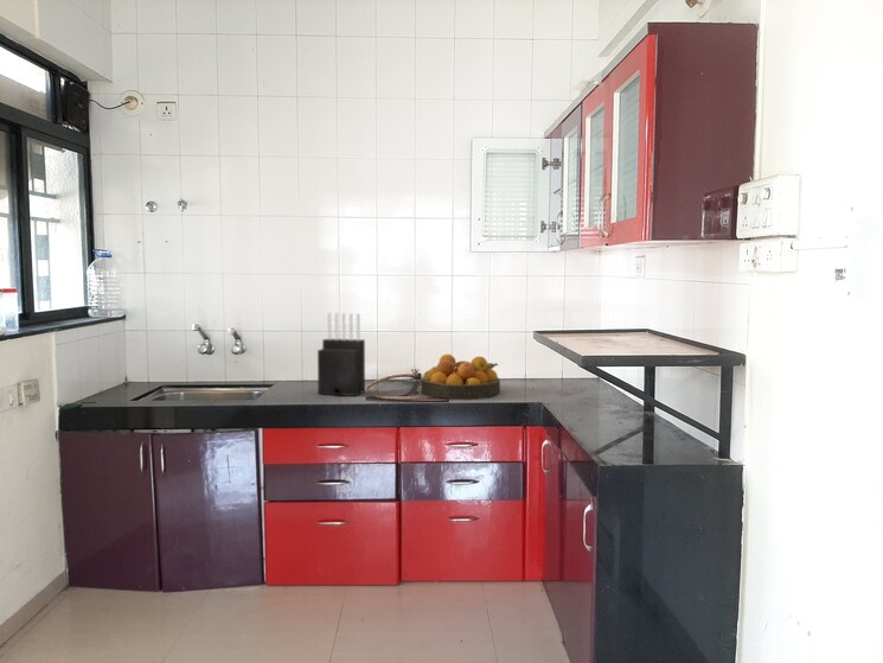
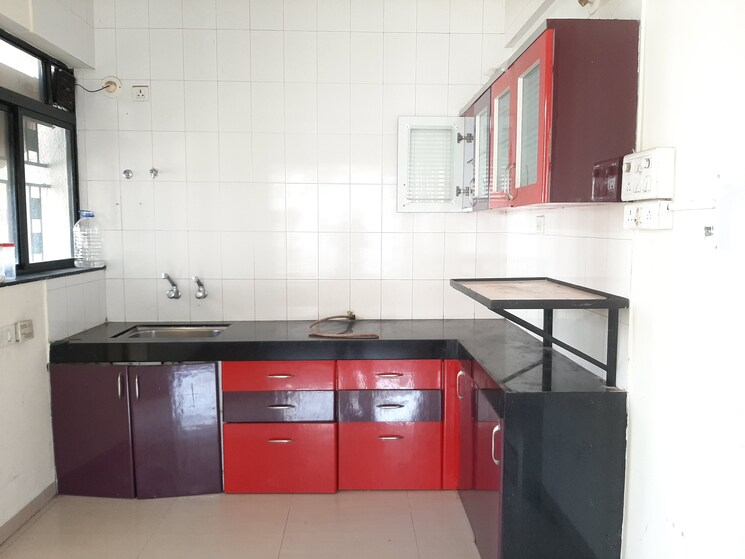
- fruit bowl (460, 374)
- knife block (340, 353)
